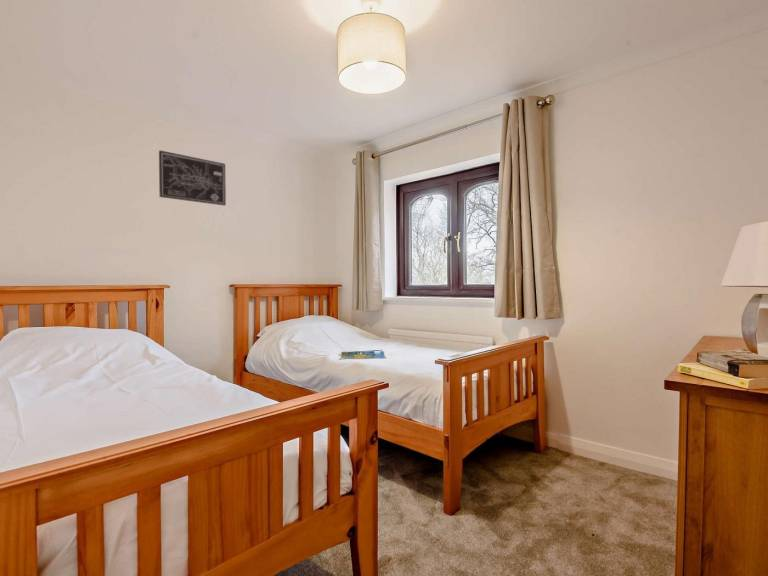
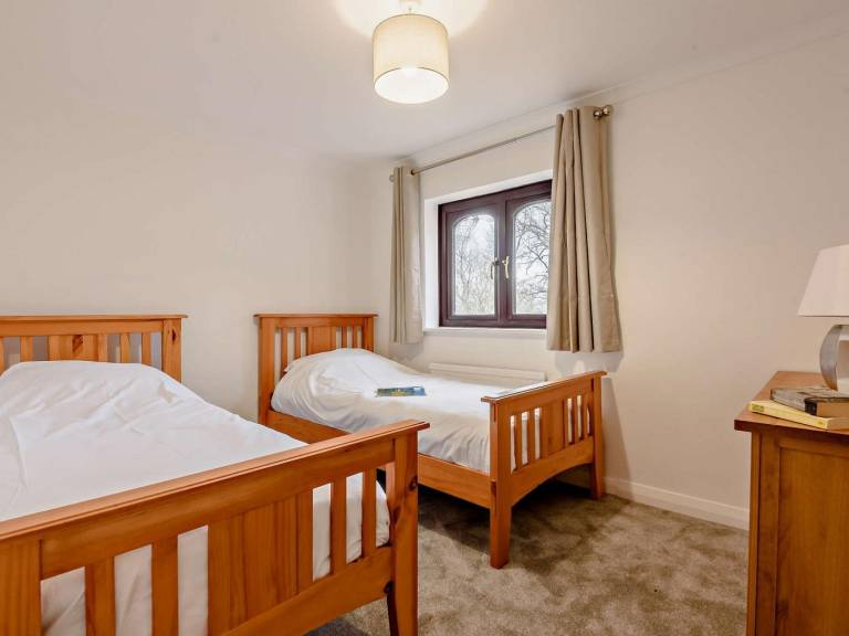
- wall art (194, 179)
